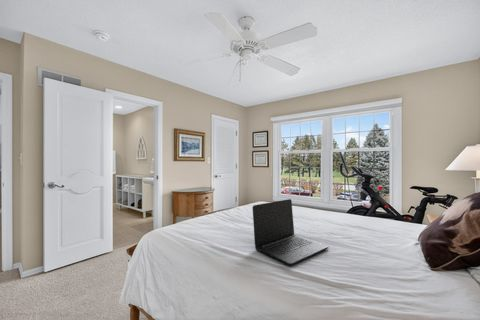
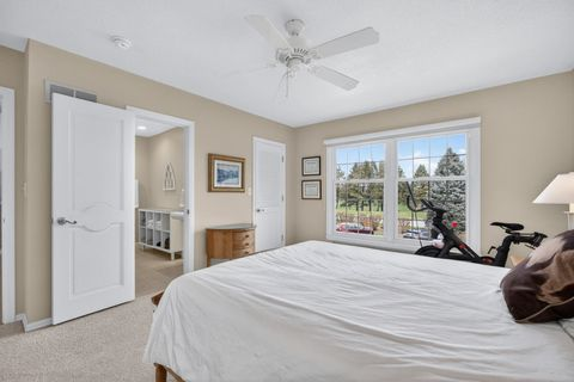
- laptop (290, 227)
